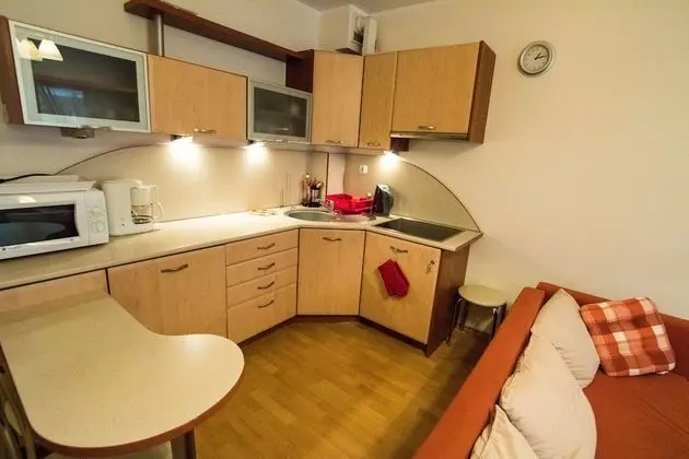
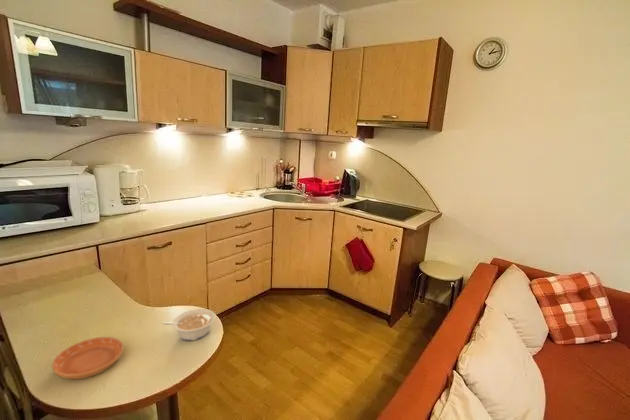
+ legume (193, 325)
+ saucer (90, 358)
